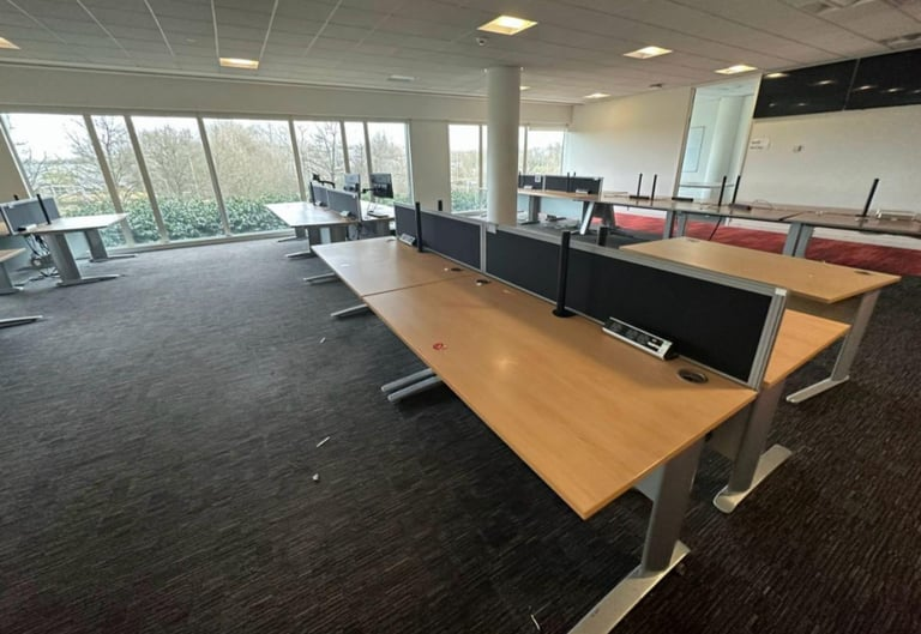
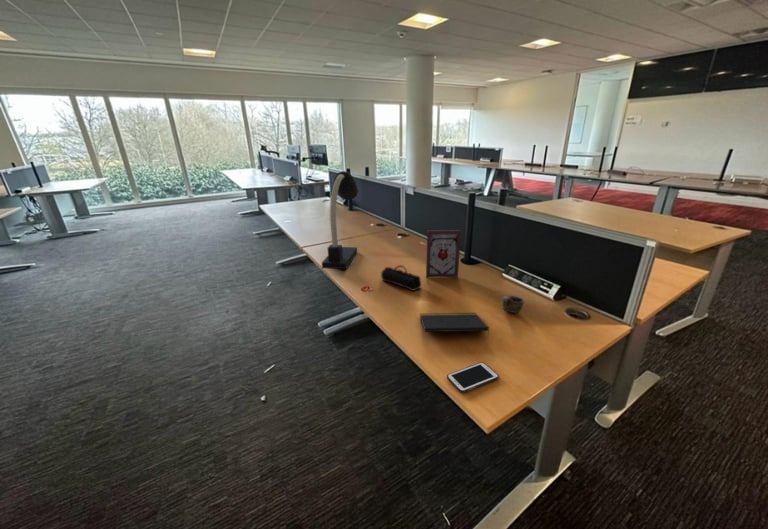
+ cup (510, 302)
+ pencil case (400, 274)
+ desk lamp (335, 215)
+ notepad (451, 321)
+ cell phone (472, 376)
+ picture frame (441, 251)
